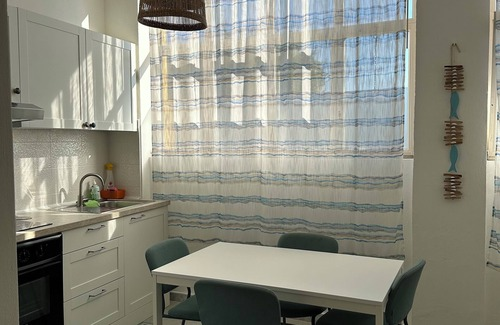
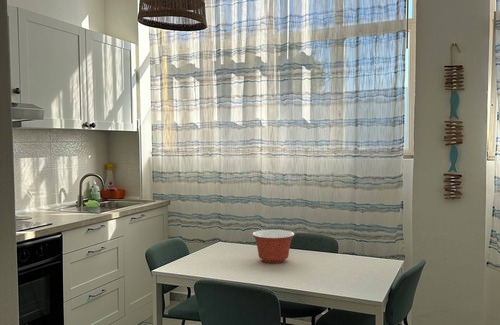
+ mixing bowl (273, 247)
